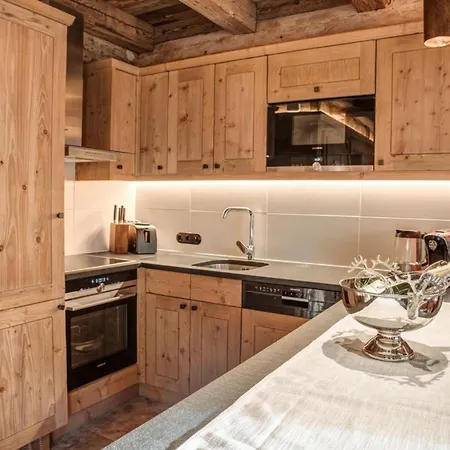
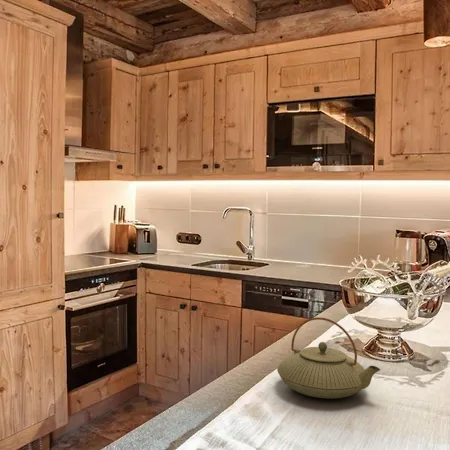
+ teapot (328, 354)
